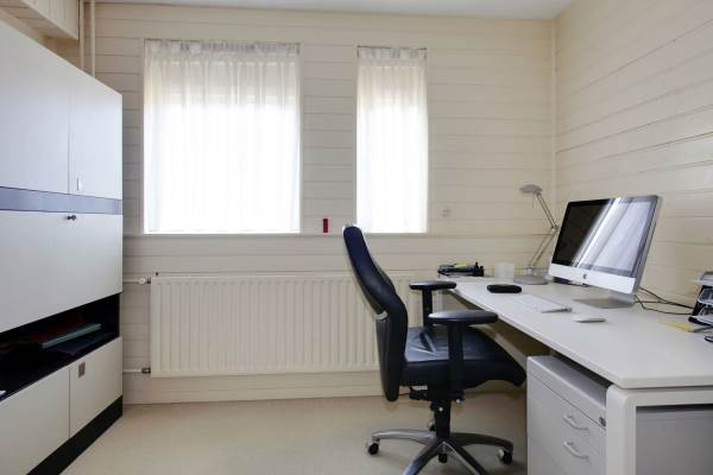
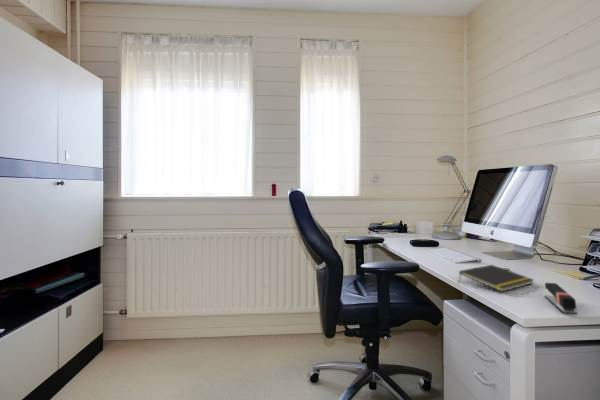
+ notepad (496, 276)
+ stapler (559, 297)
